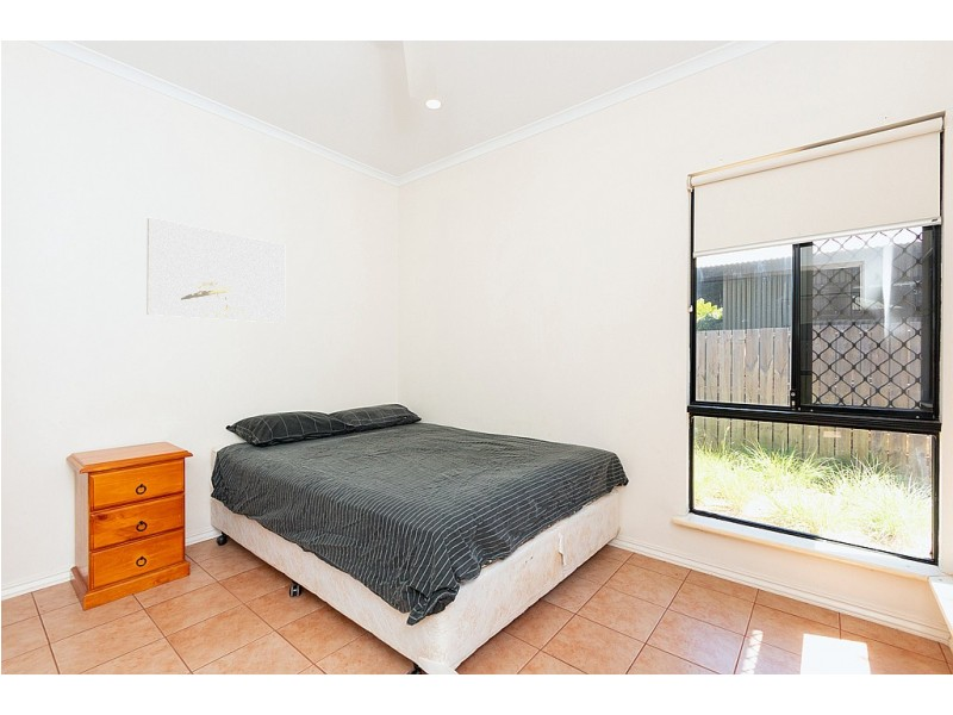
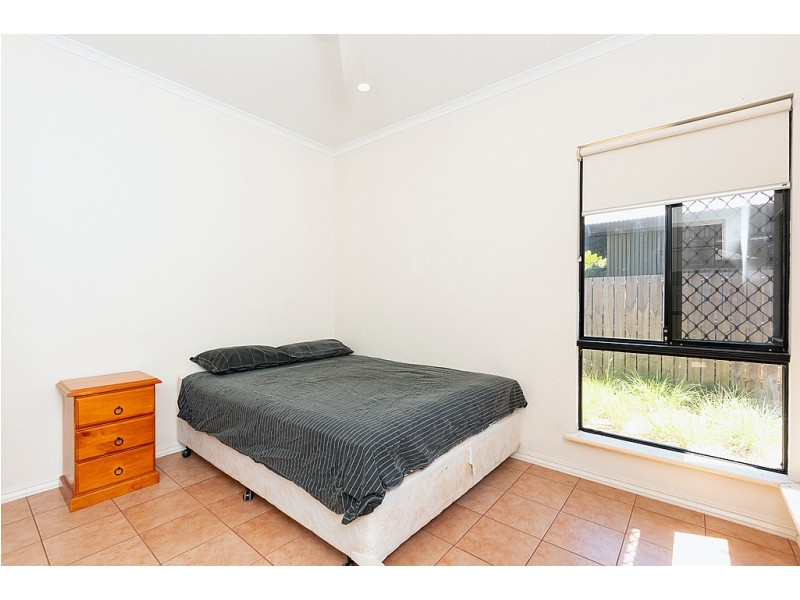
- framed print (223, 275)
